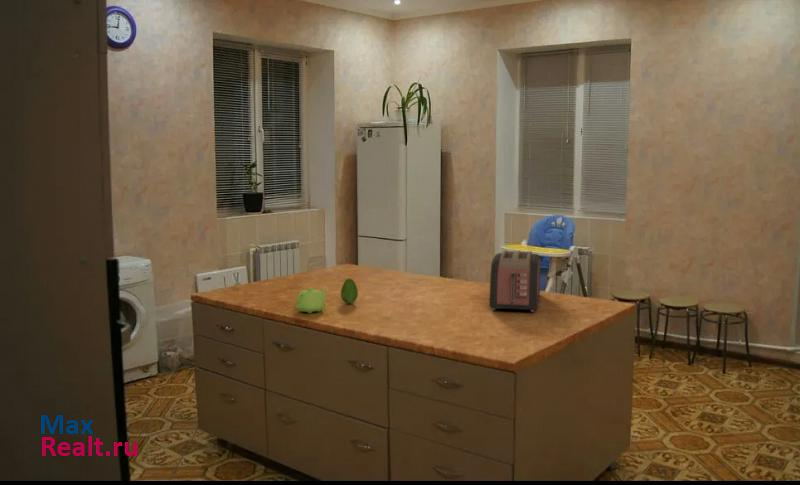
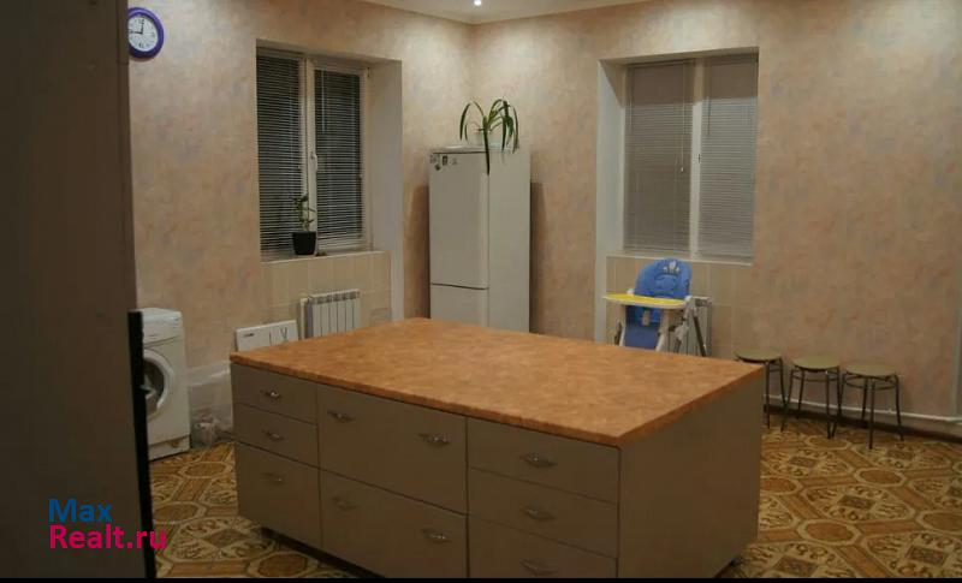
- toaster (515, 277)
- teapot (312, 299)
- fruit (349, 290)
